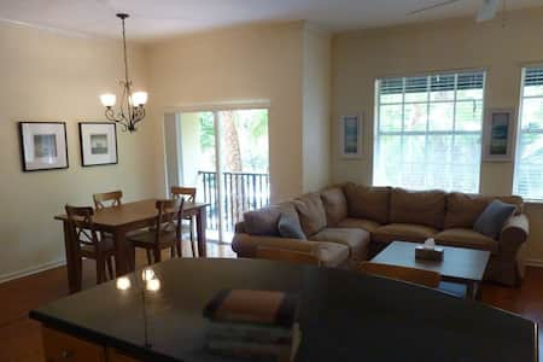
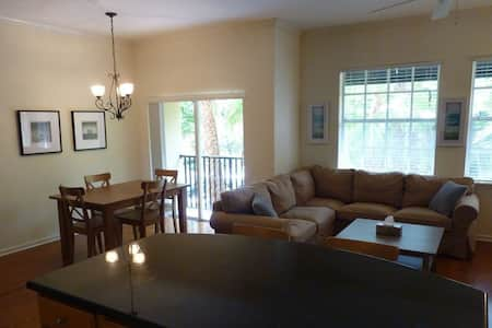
- book stack (253, 323)
